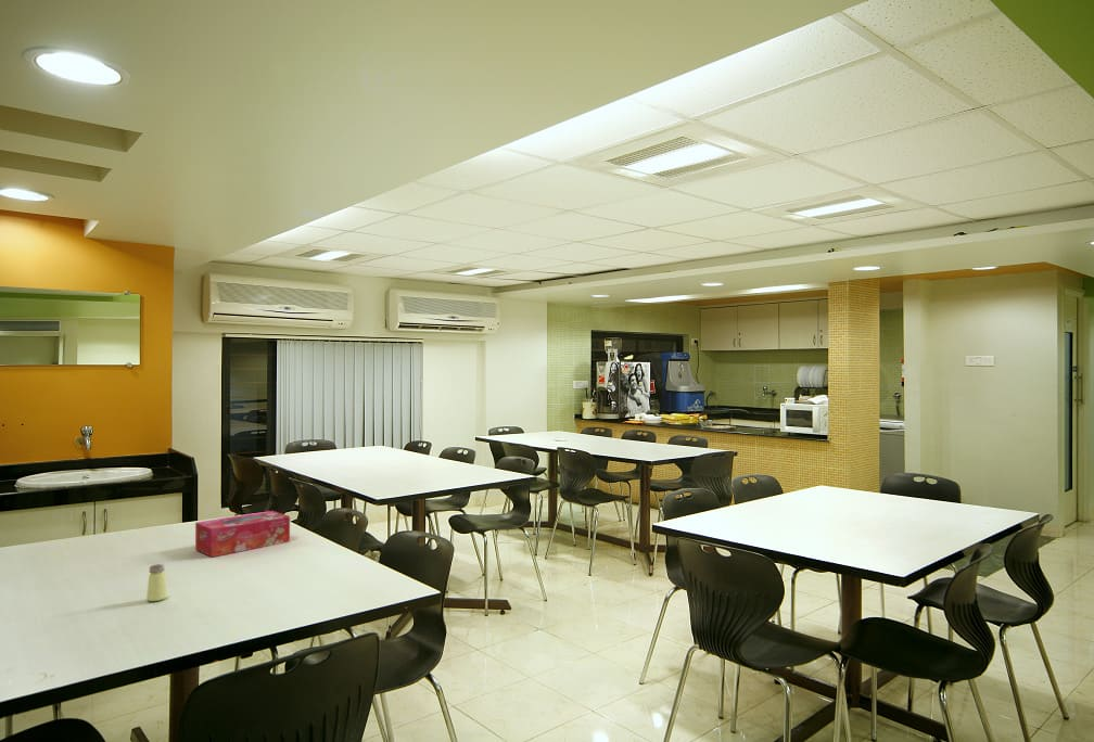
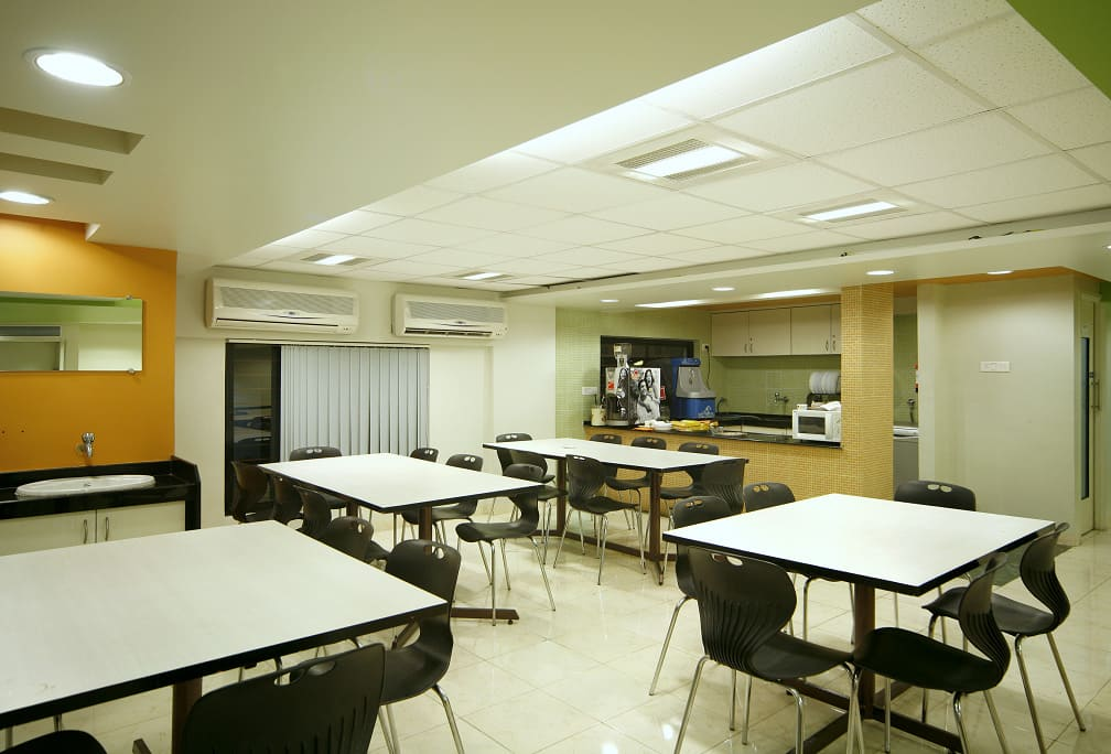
- saltshaker (156, 581)
- tissue box (243, 532)
